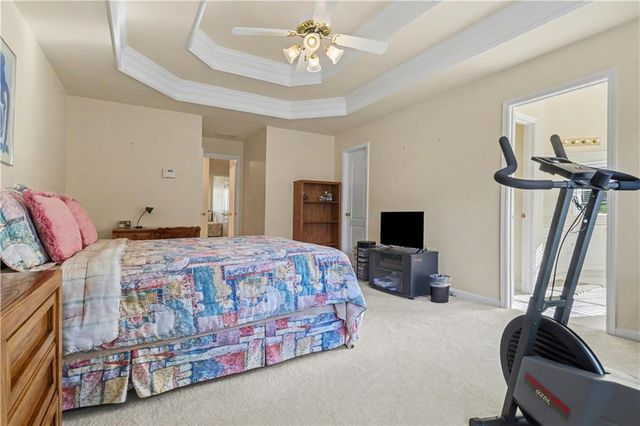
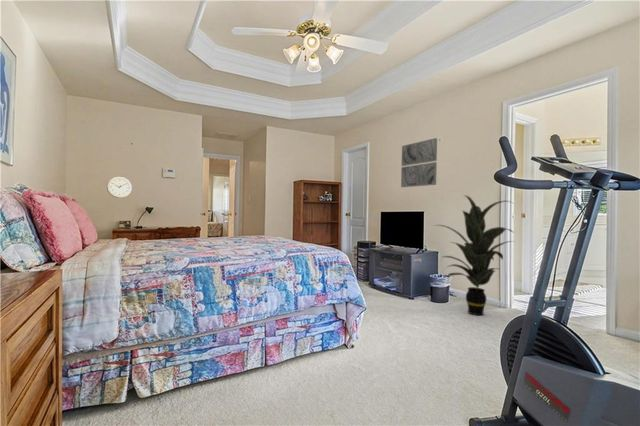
+ wall art (418, 163)
+ wall clock (119, 187)
+ indoor plant (474, 253)
